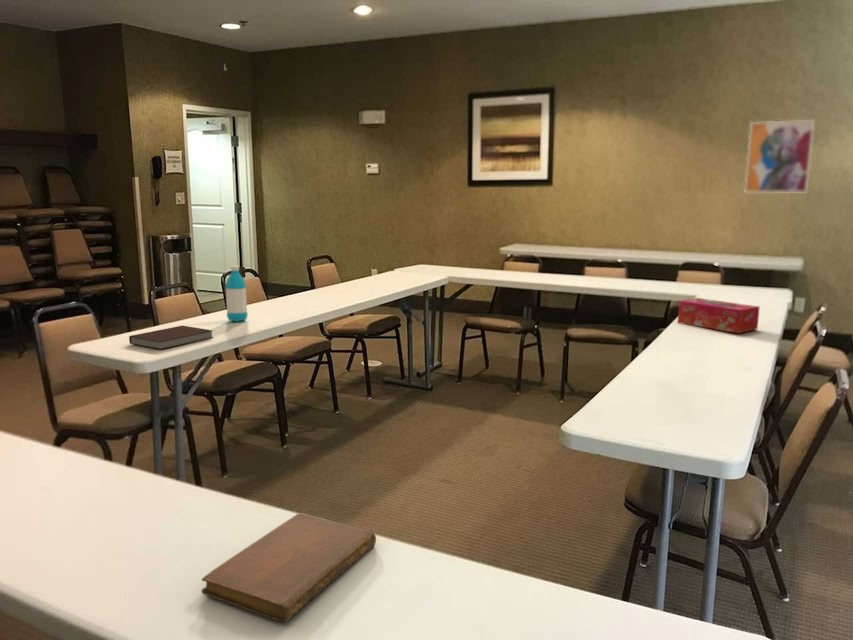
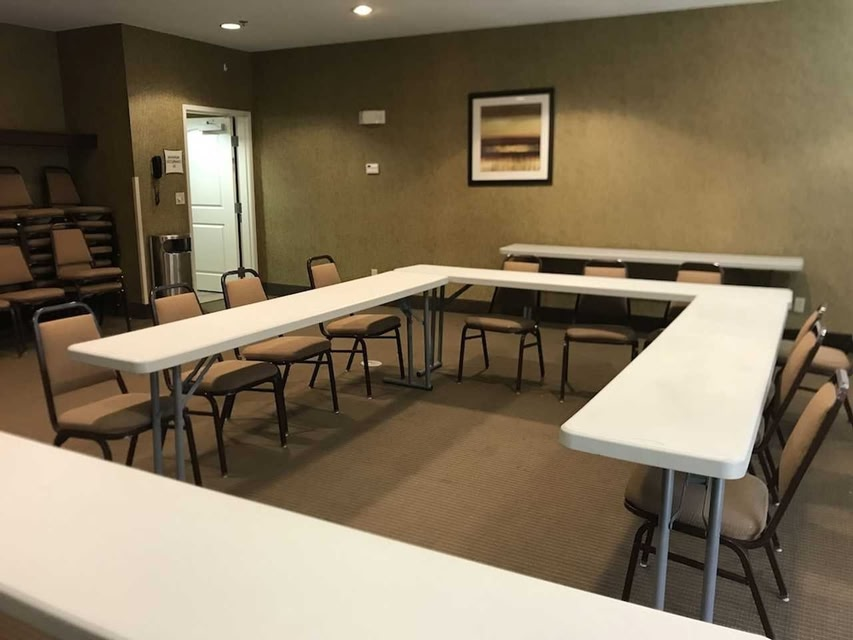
- wall art (778, 157)
- notebook (294, 560)
- water bottle (236, 293)
- tissue box (717, 314)
- notebook (172, 336)
